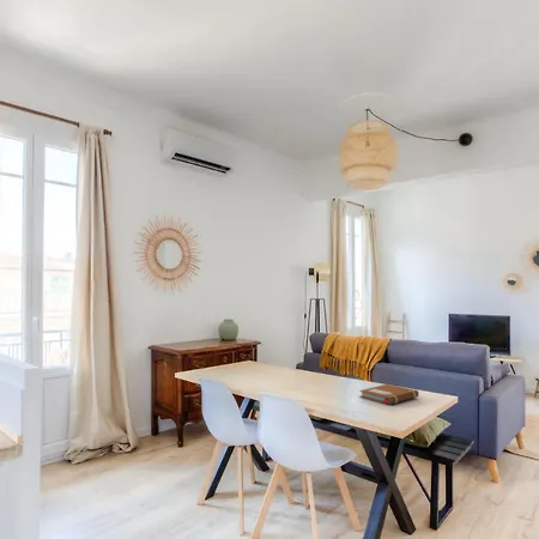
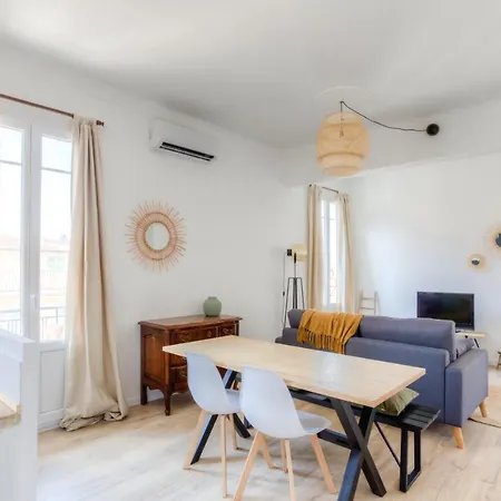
- notebook (388, 394)
